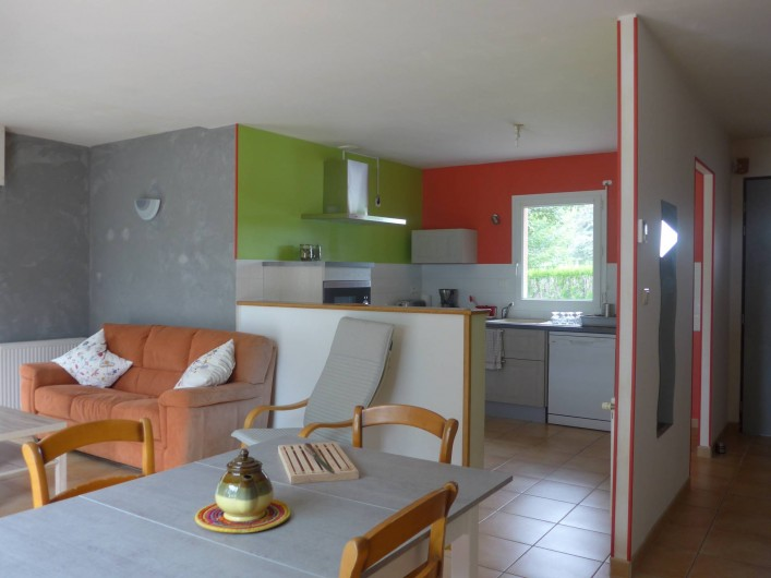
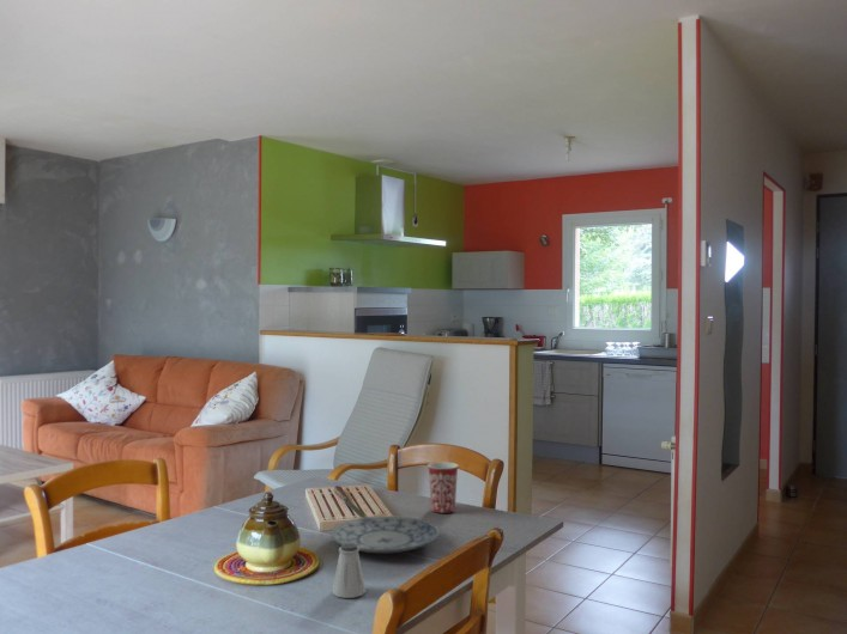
+ saltshaker (349, 568)
+ plate (385, 536)
+ mug (443, 486)
